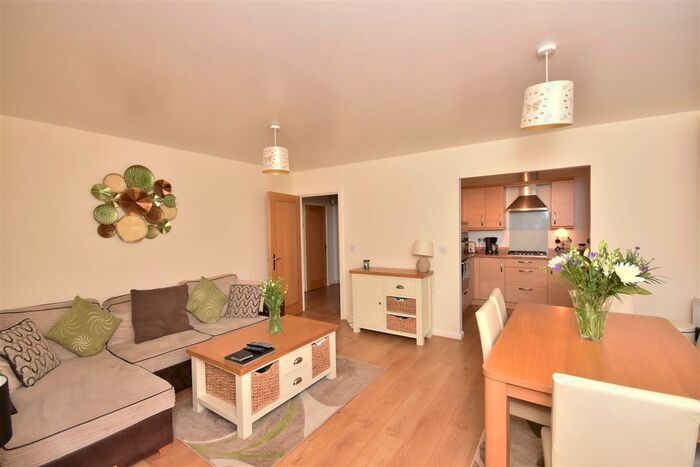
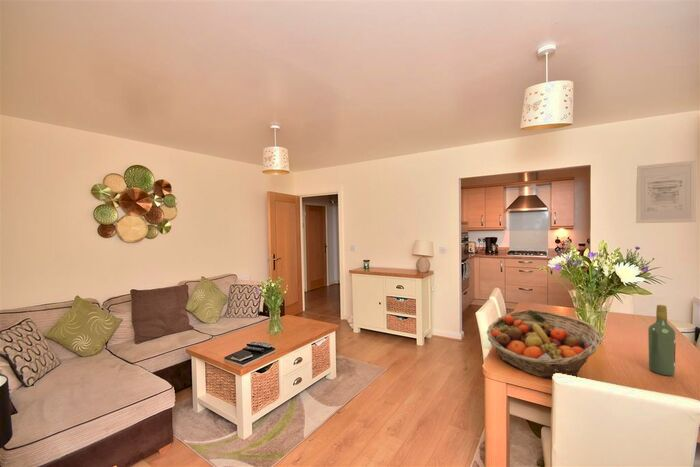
+ wine bottle (661, 338)
+ wall art (664, 193)
+ fruit basket (538, 340)
